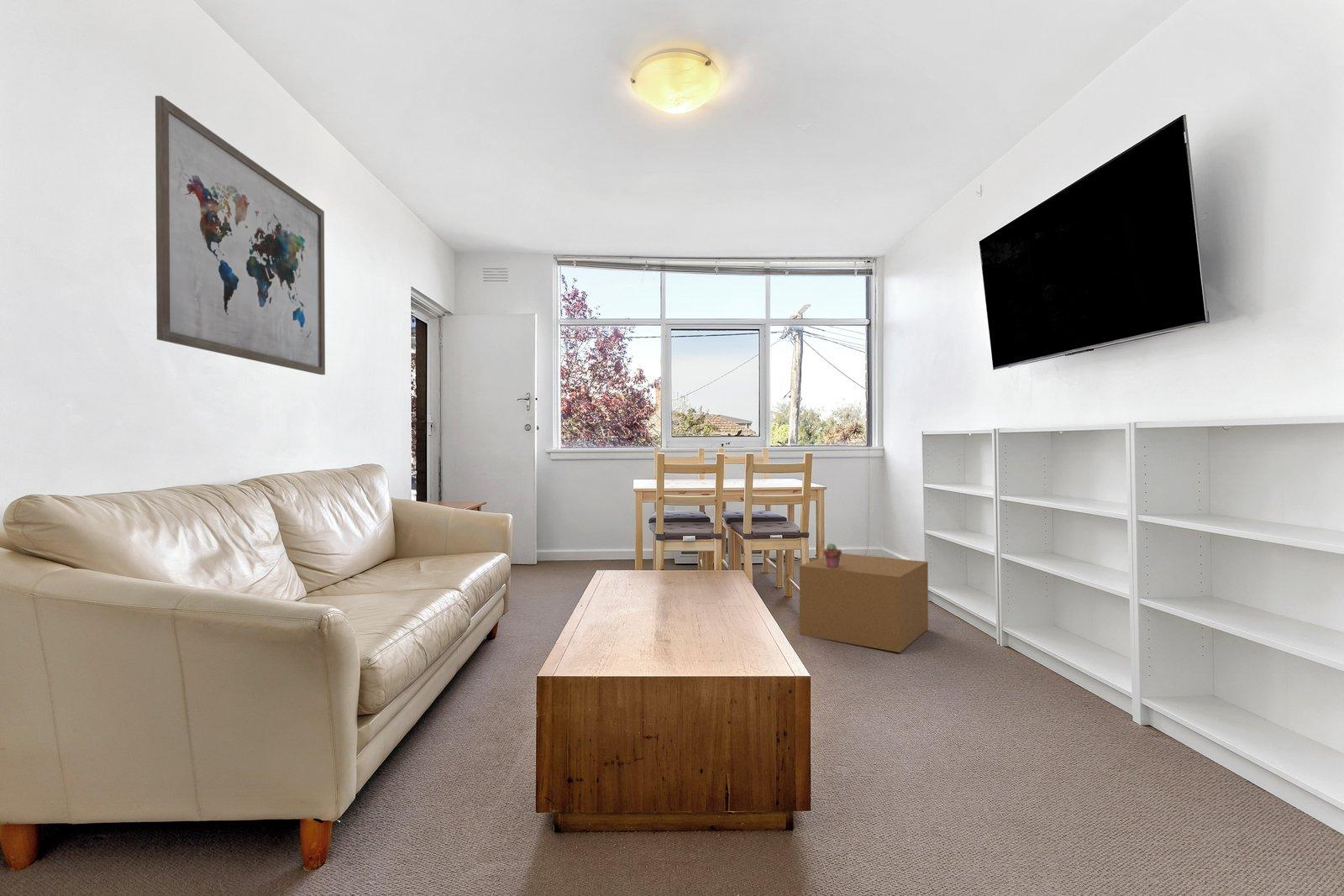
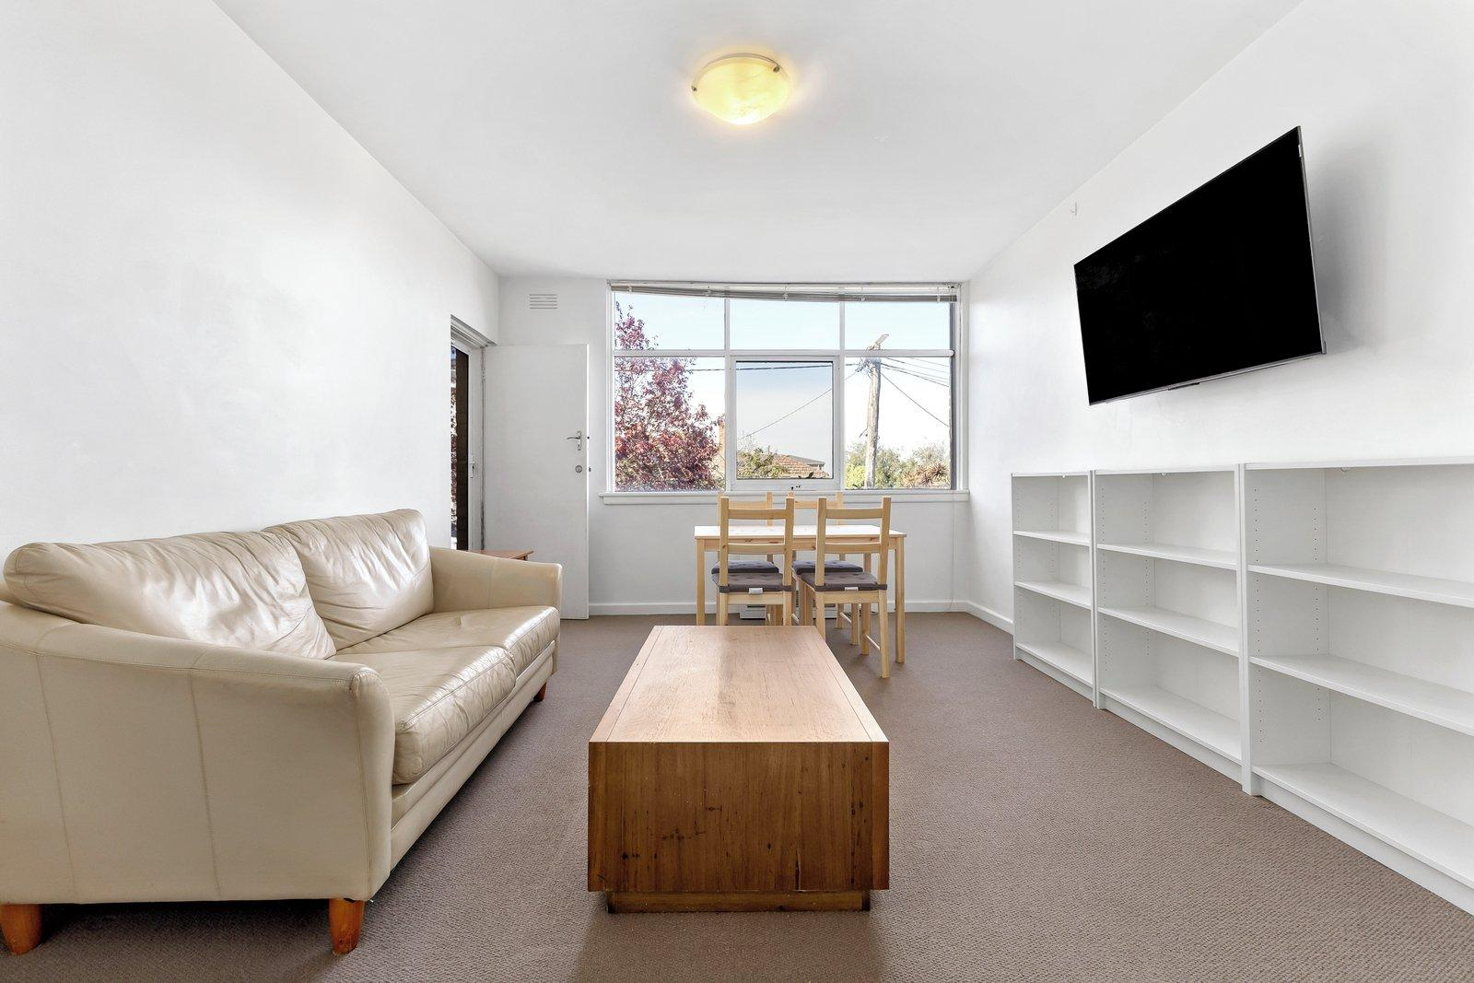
- cardboard box (864, 597)
- wall art (256, 262)
- potted succulent (832, 554)
